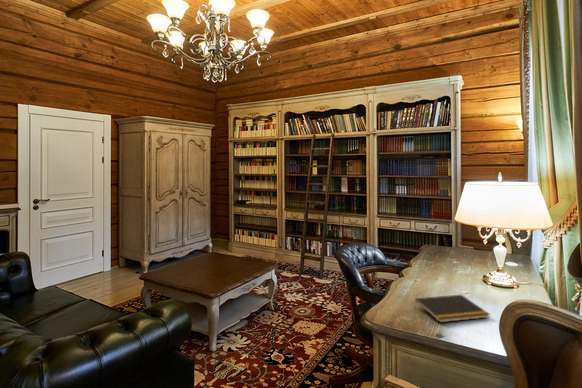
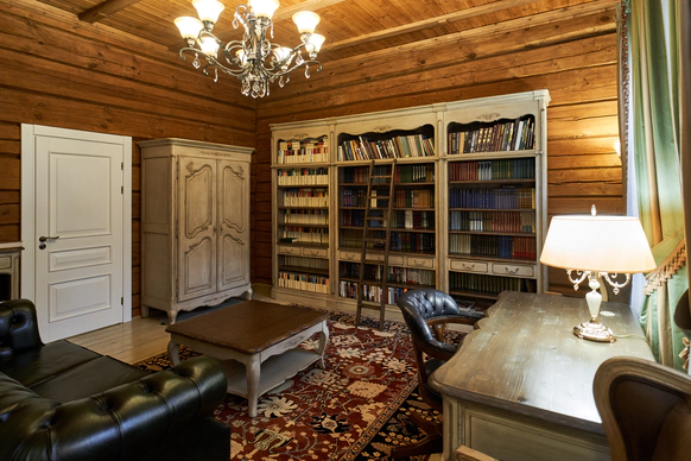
- notepad (451, 307)
